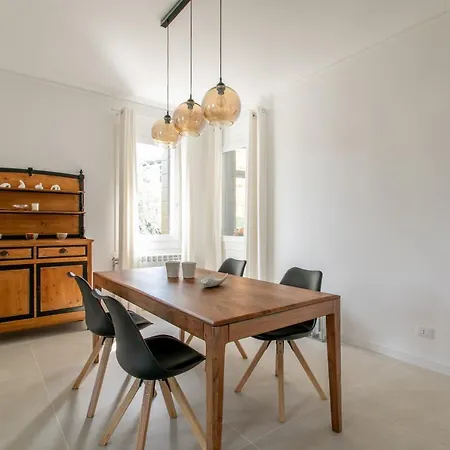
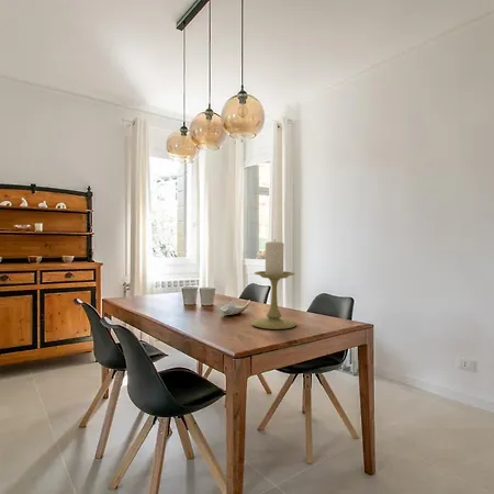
+ candle holder (273, 281)
